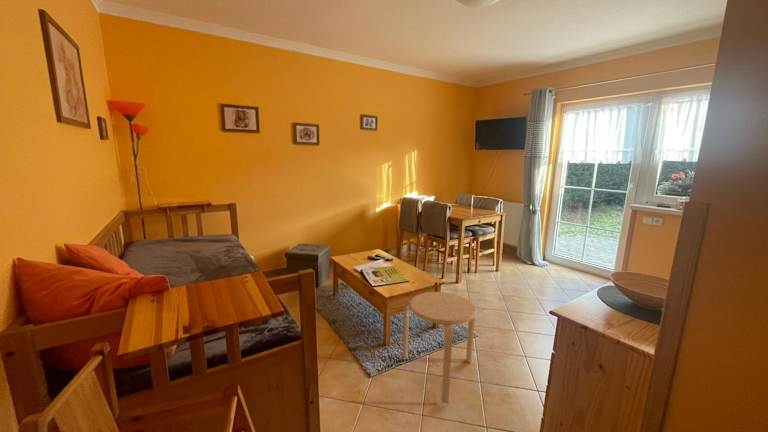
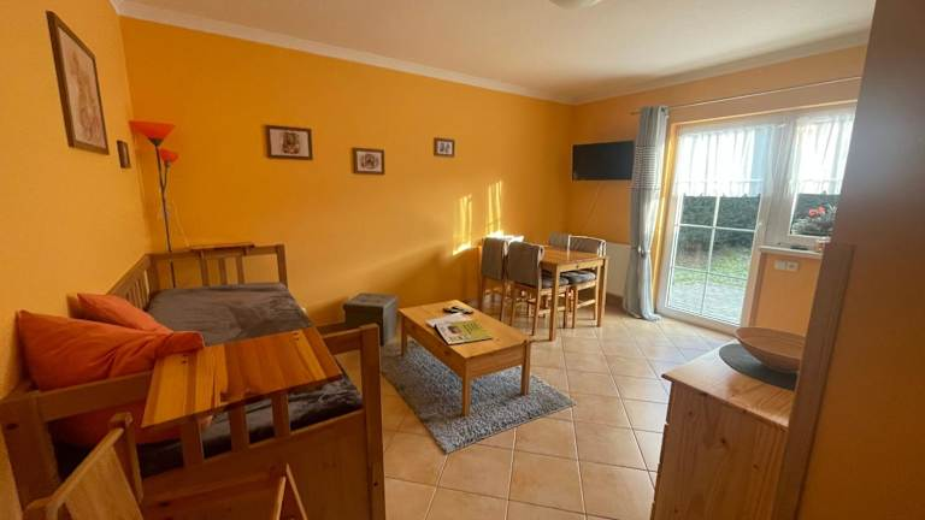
- stool (444, 337)
